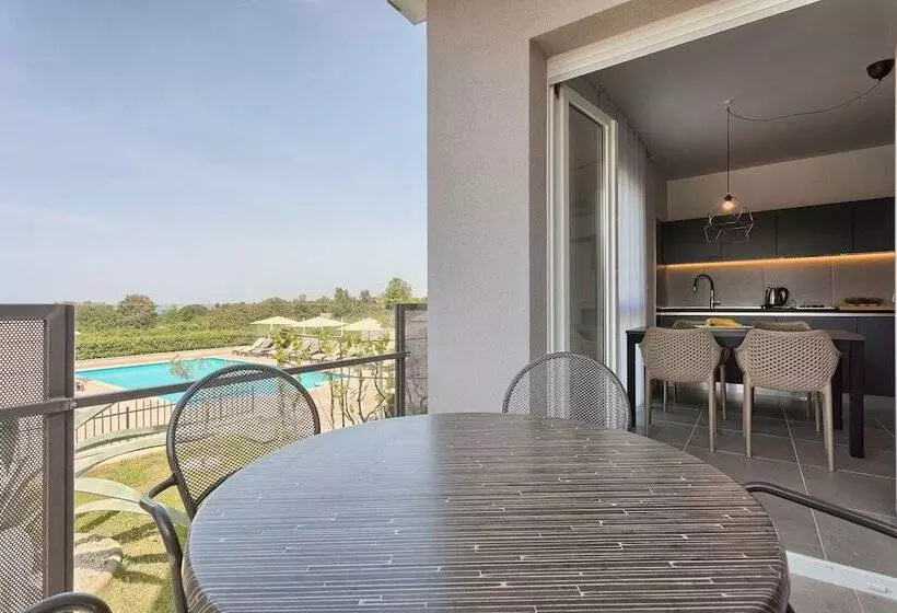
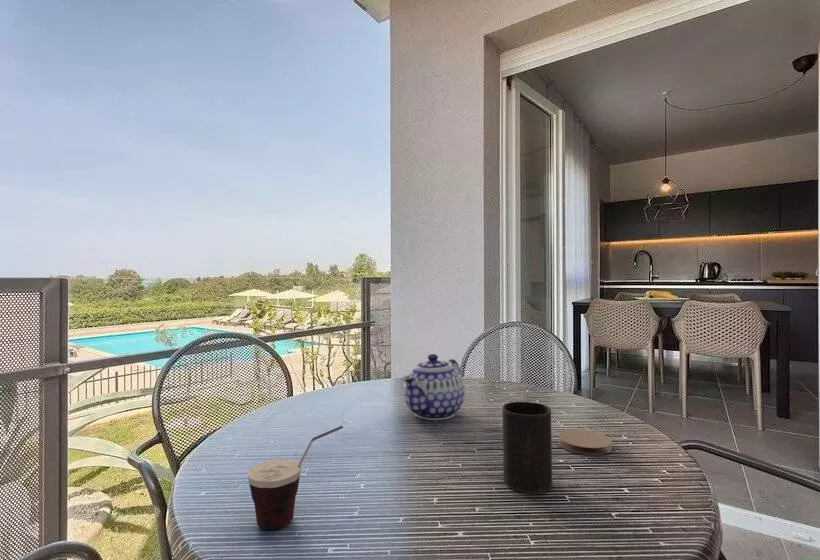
+ cup (526, 444)
+ coaster (584, 441)
+ cup (297, 473)
+ teapot (434, 383)
